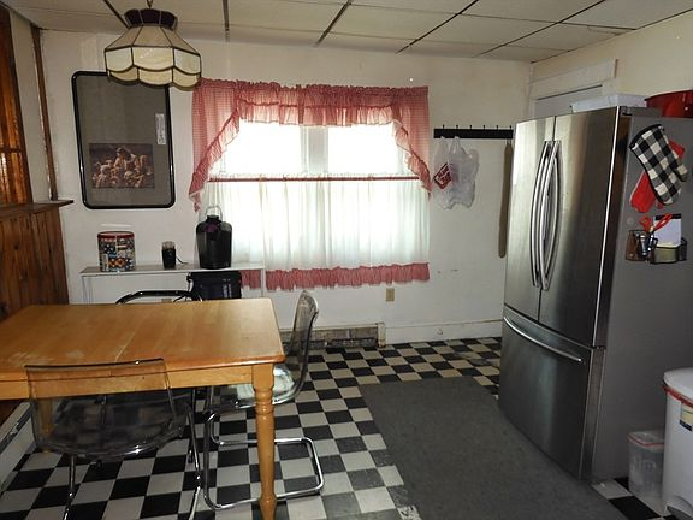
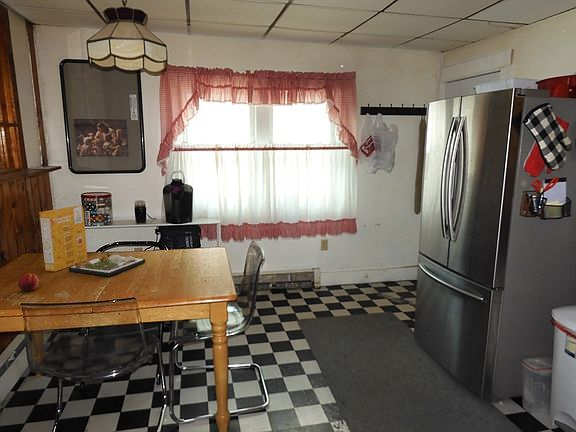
+ cereal box (64, 237)
+ dinner plate (108, 262)
+ fruit (28, 282)
